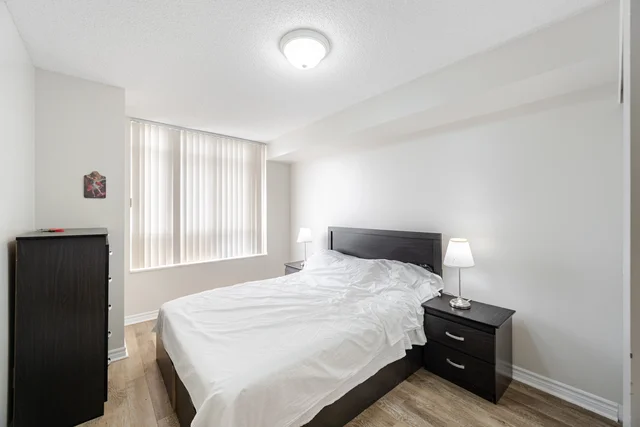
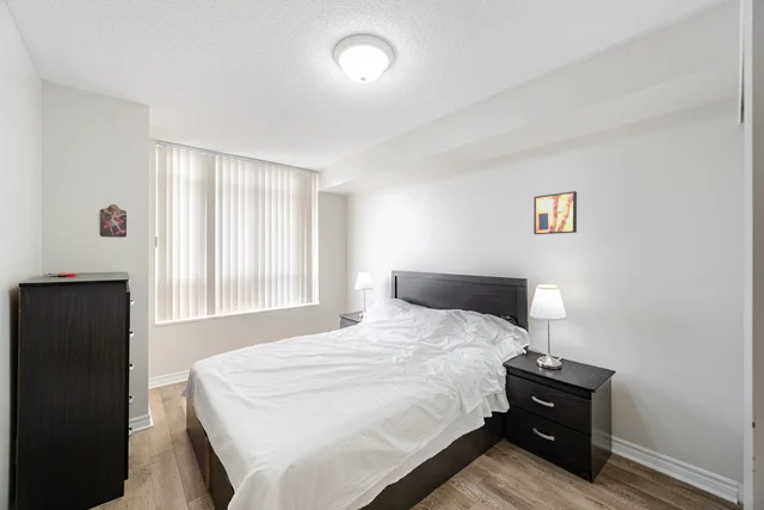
+ wall art (554, 214)
